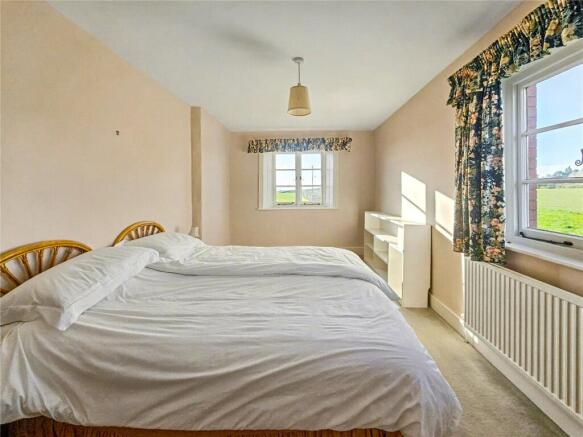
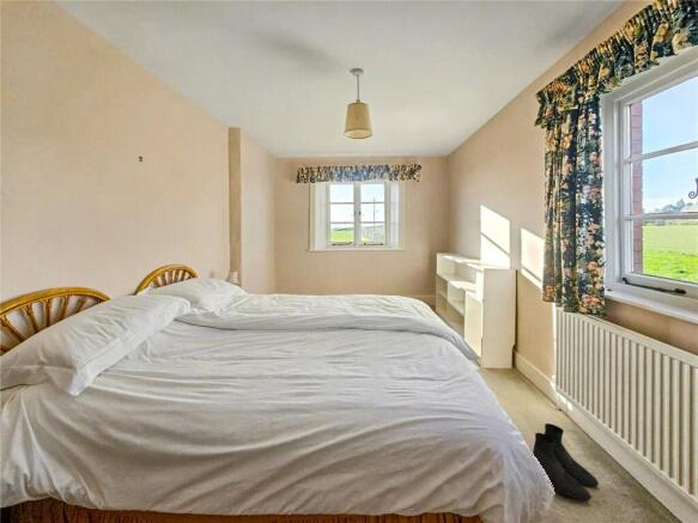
+ boots (562, 456)
